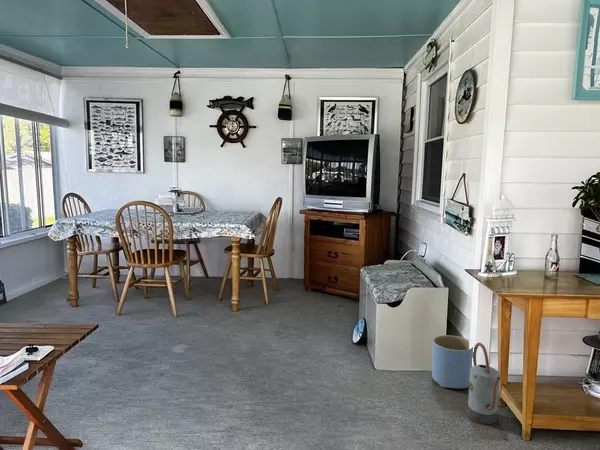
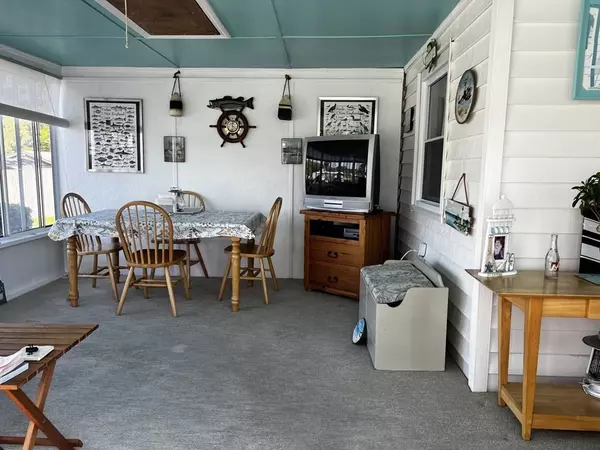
- planter (452, 362)
- watering can (484, 383)
